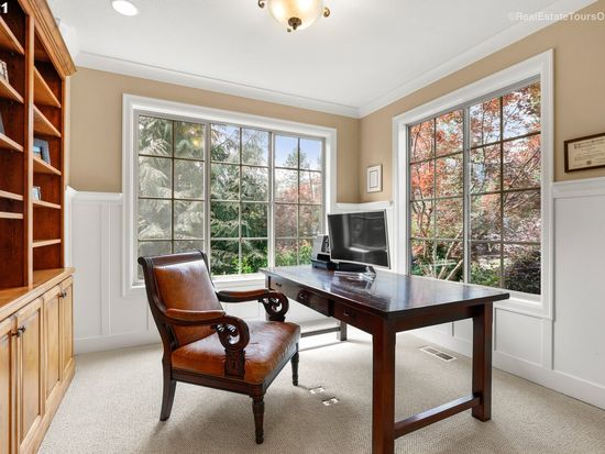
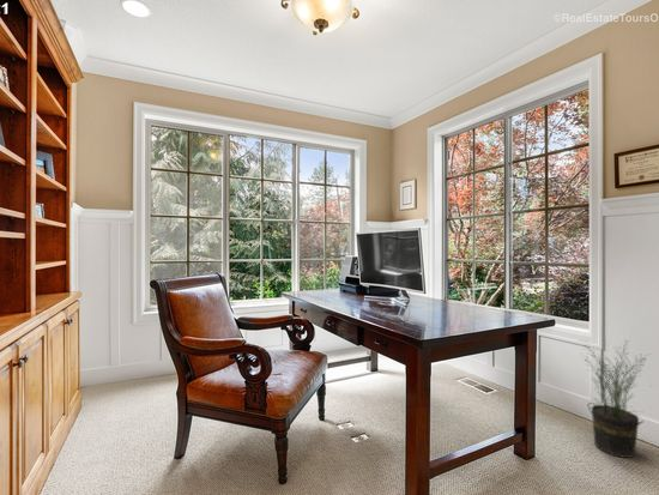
+ potted plant (613, 394)
